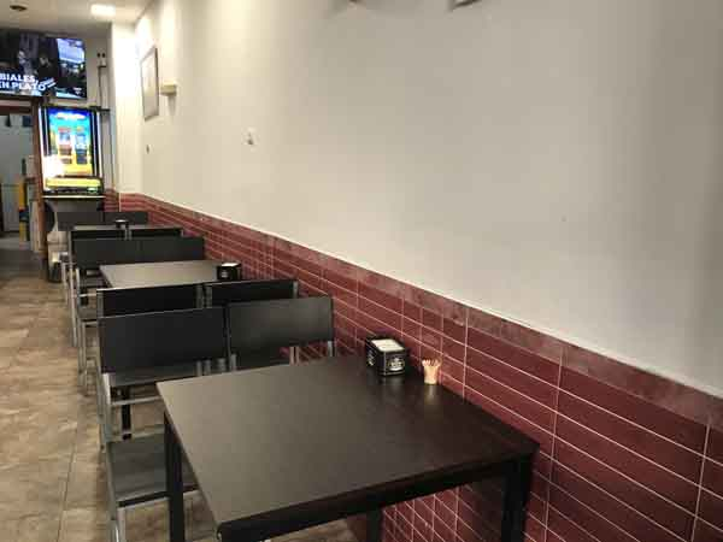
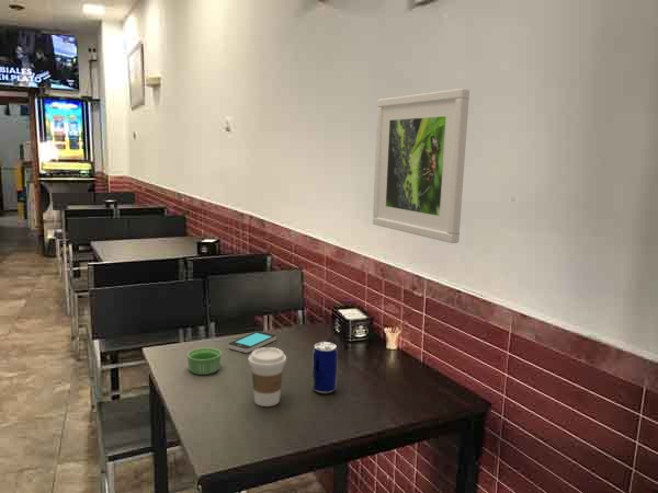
+ ramekin (204, 360)
+ coffee cup (266, 377)
+ smartphone (252, 341)
+ beer can (325, 367)
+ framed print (415, 164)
